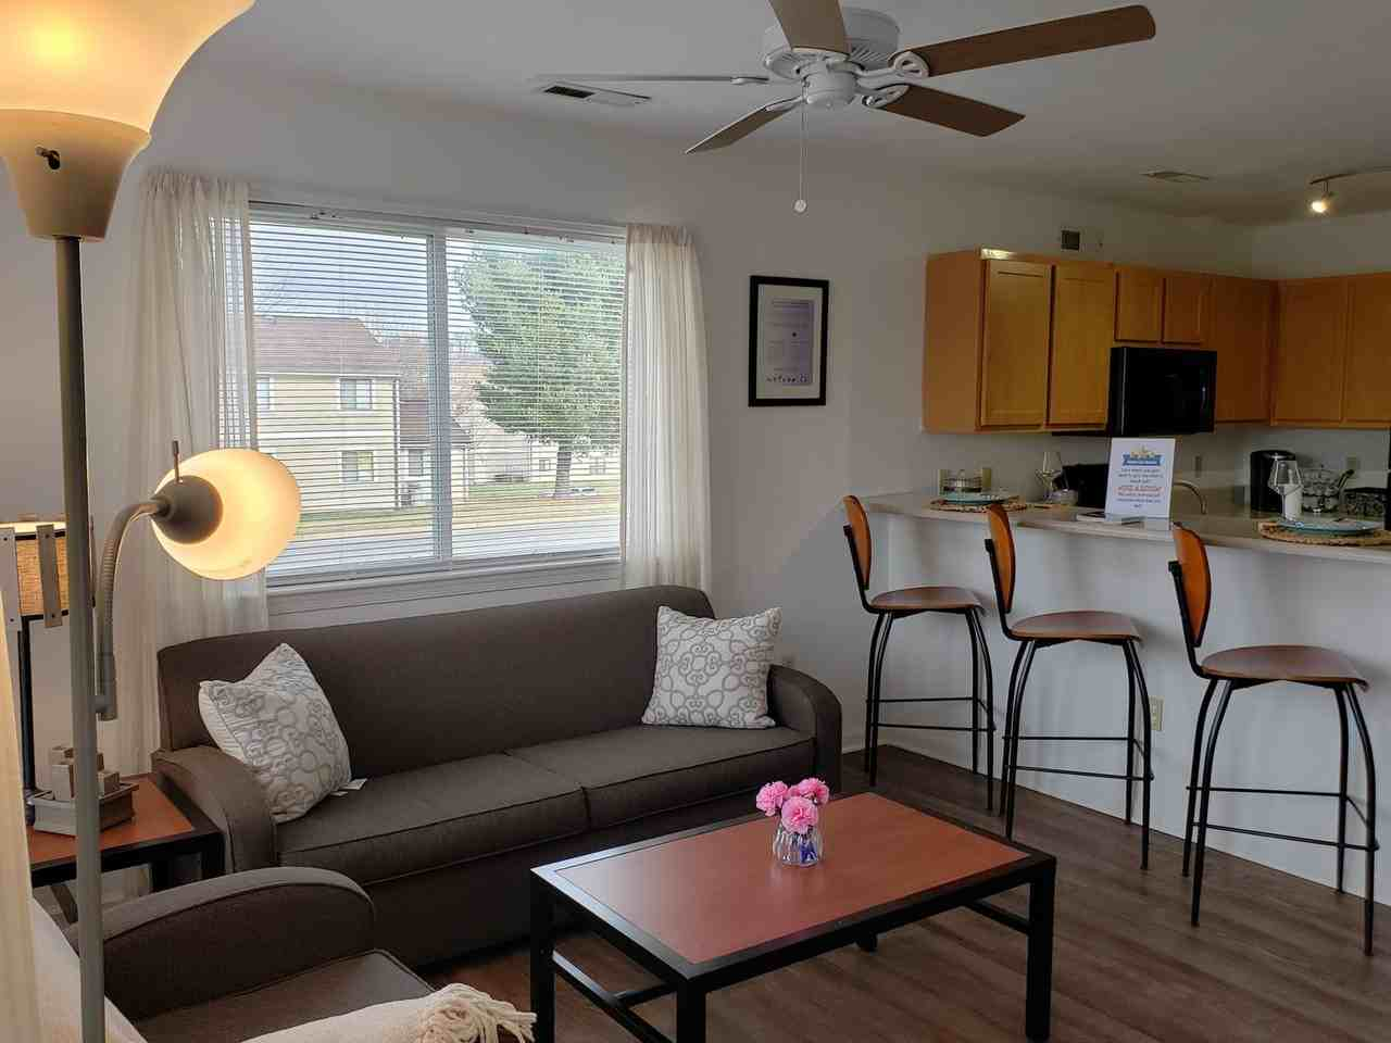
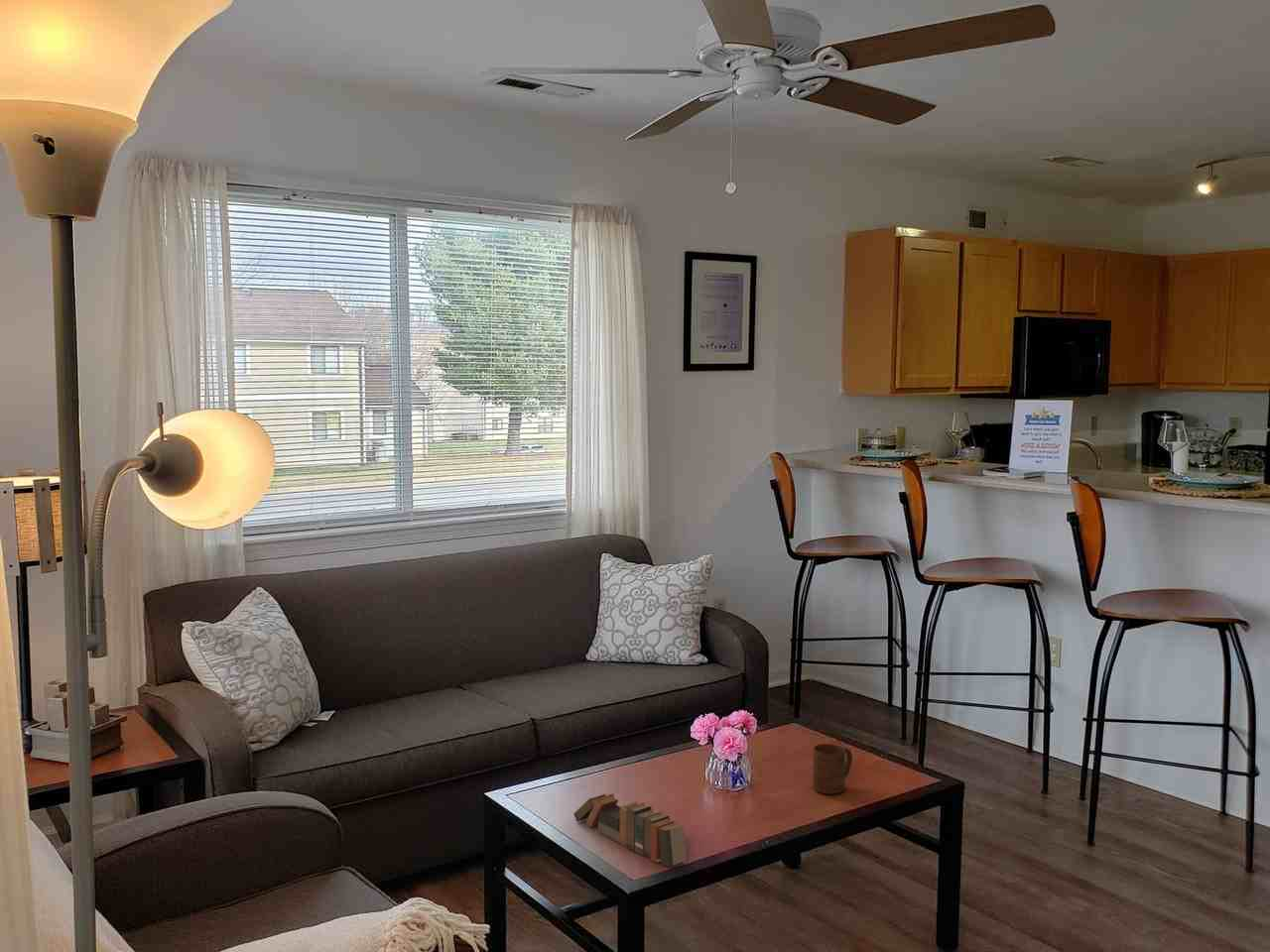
+ book (627, 820)
+ cup (831, 768)
